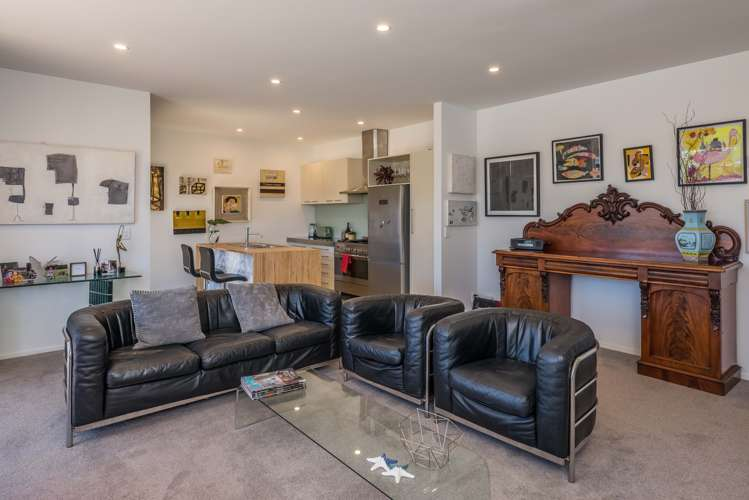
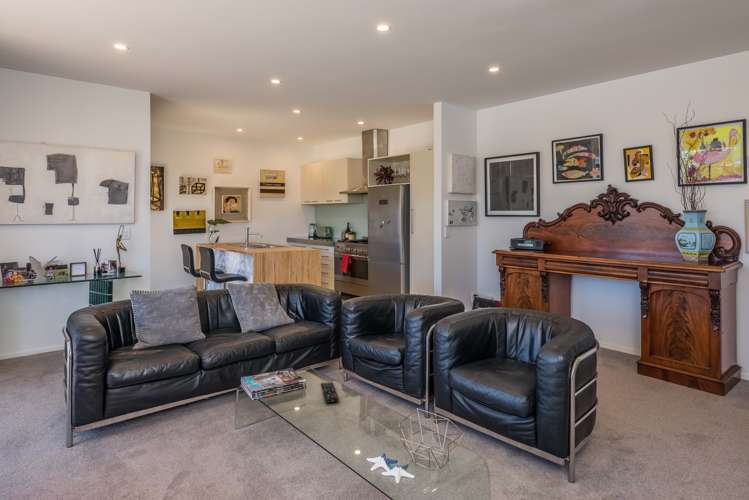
+ remote control (329, 391)
